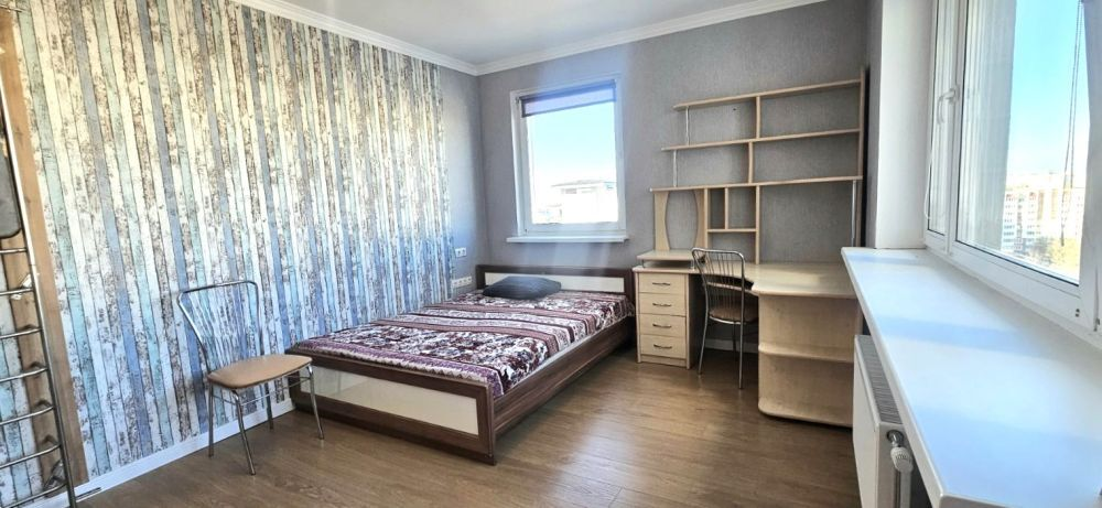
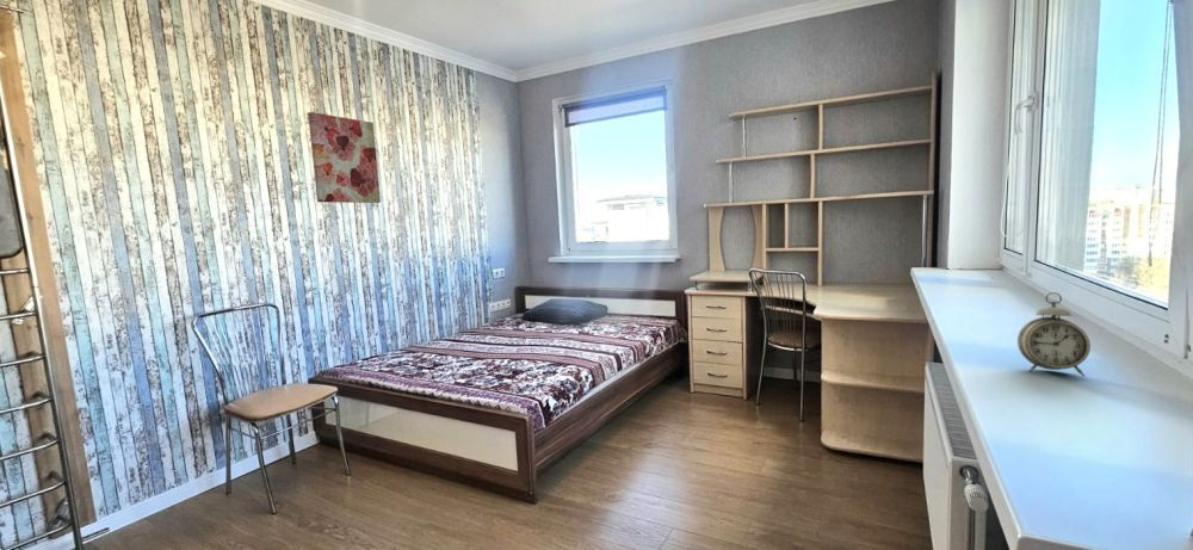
+ alarm clock (1053, 332)
+ wall art (346, 160)
